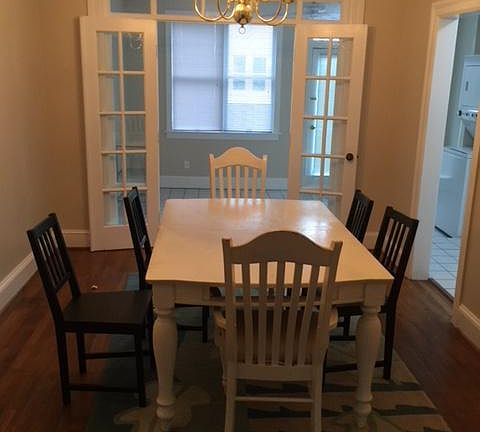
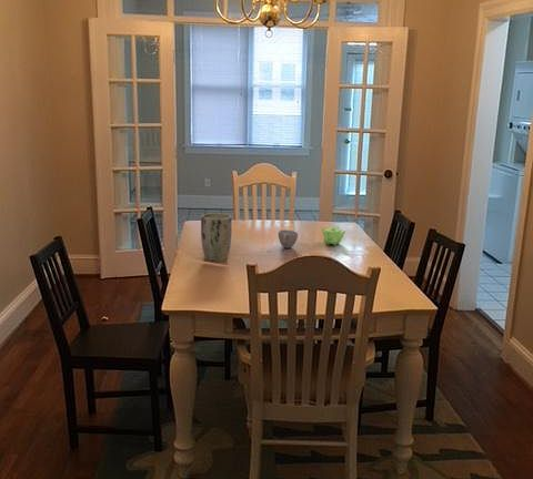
+ cup (286, 240)
+ teapot (332, 235)
+ plant pot (215, 237)
